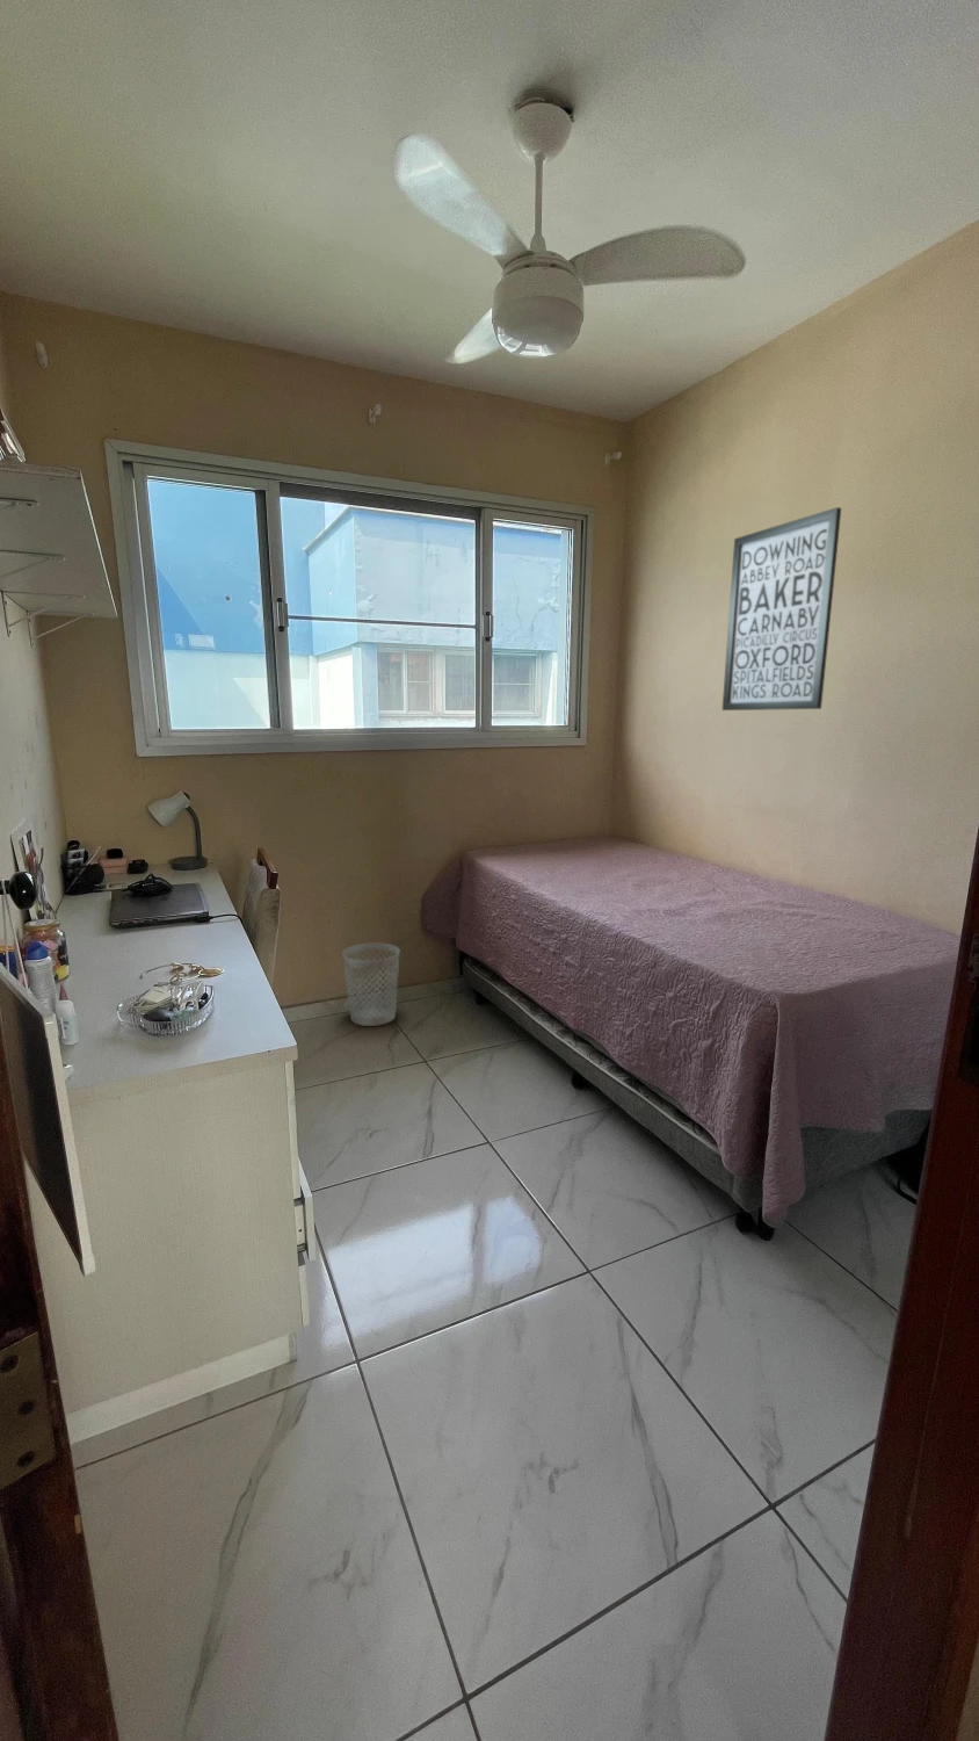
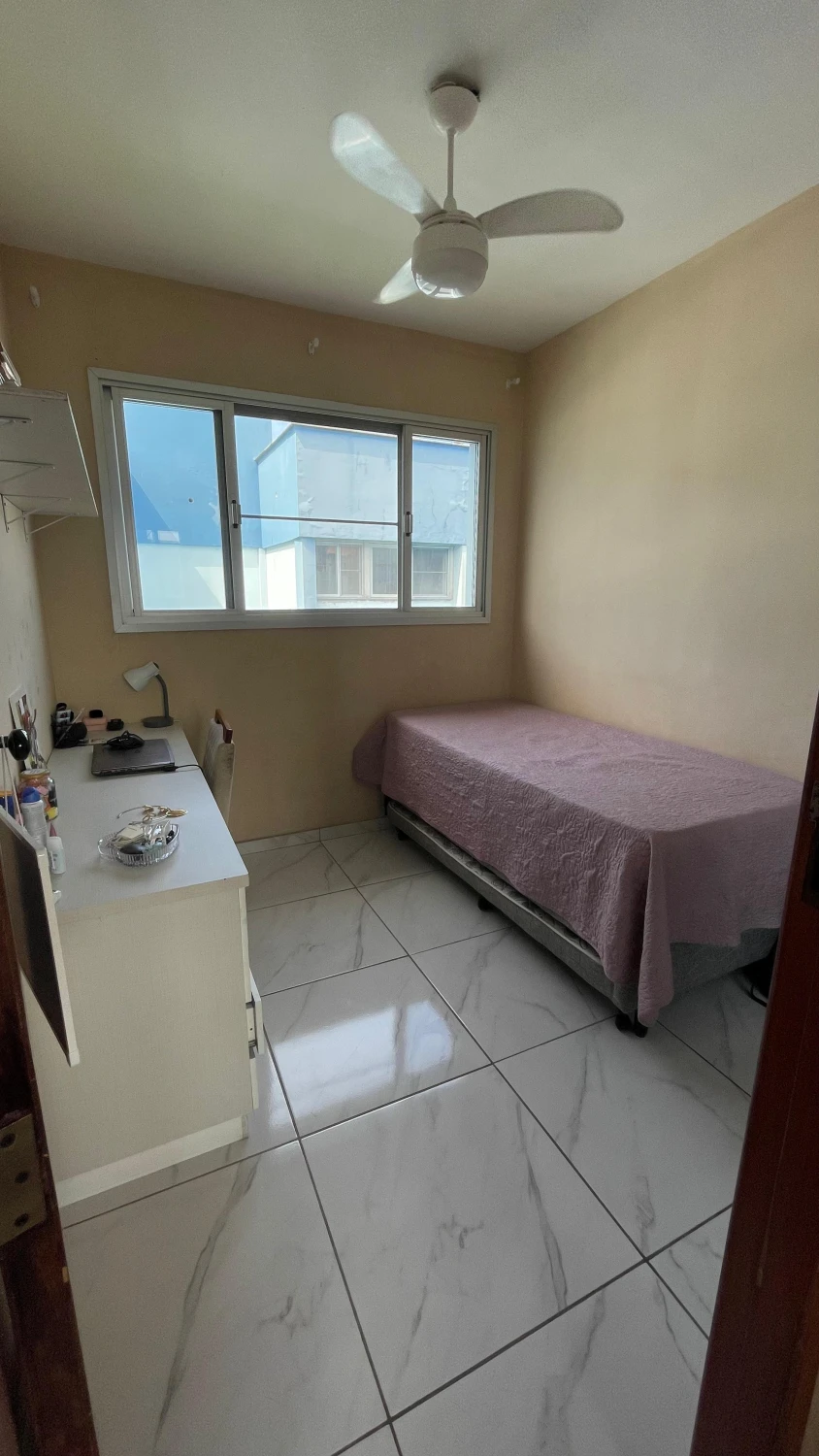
- wastebasket (372, 984)
- wall art (775, 618)
